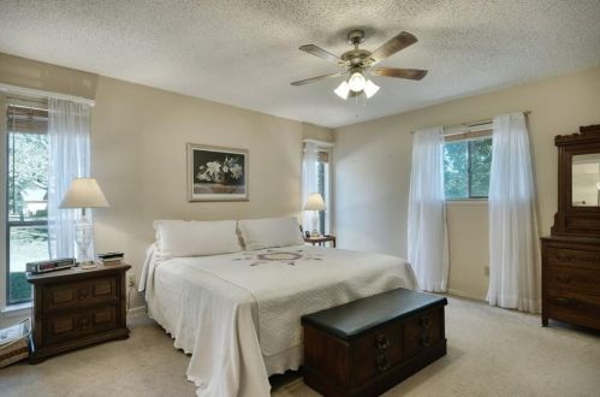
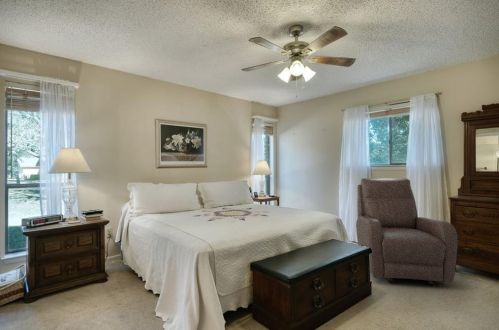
+ chair (395, 224)
